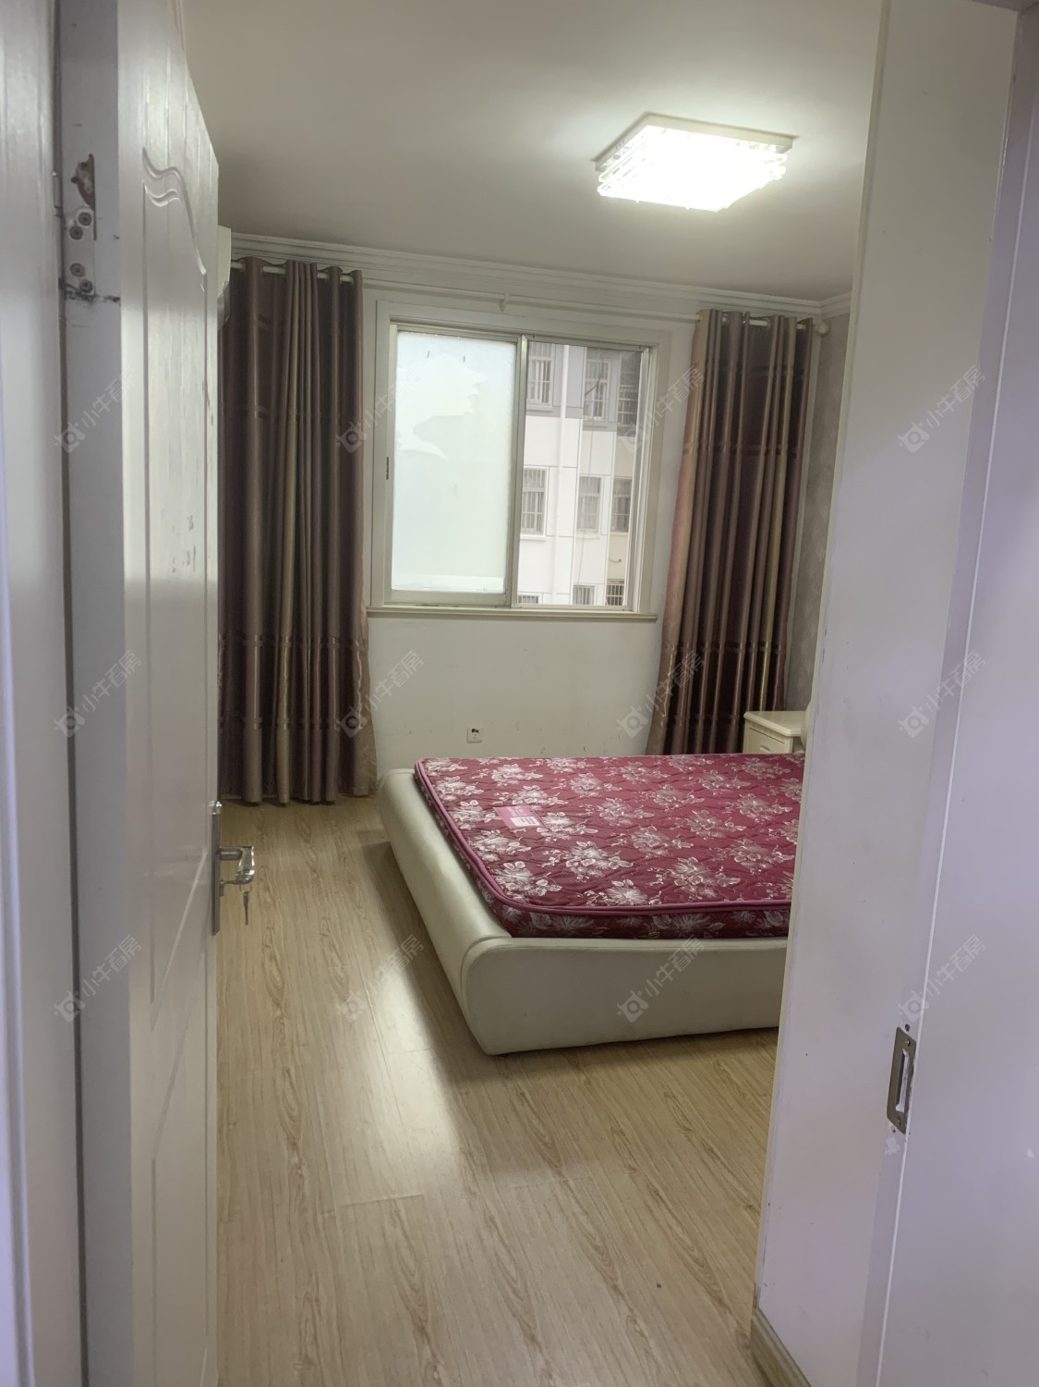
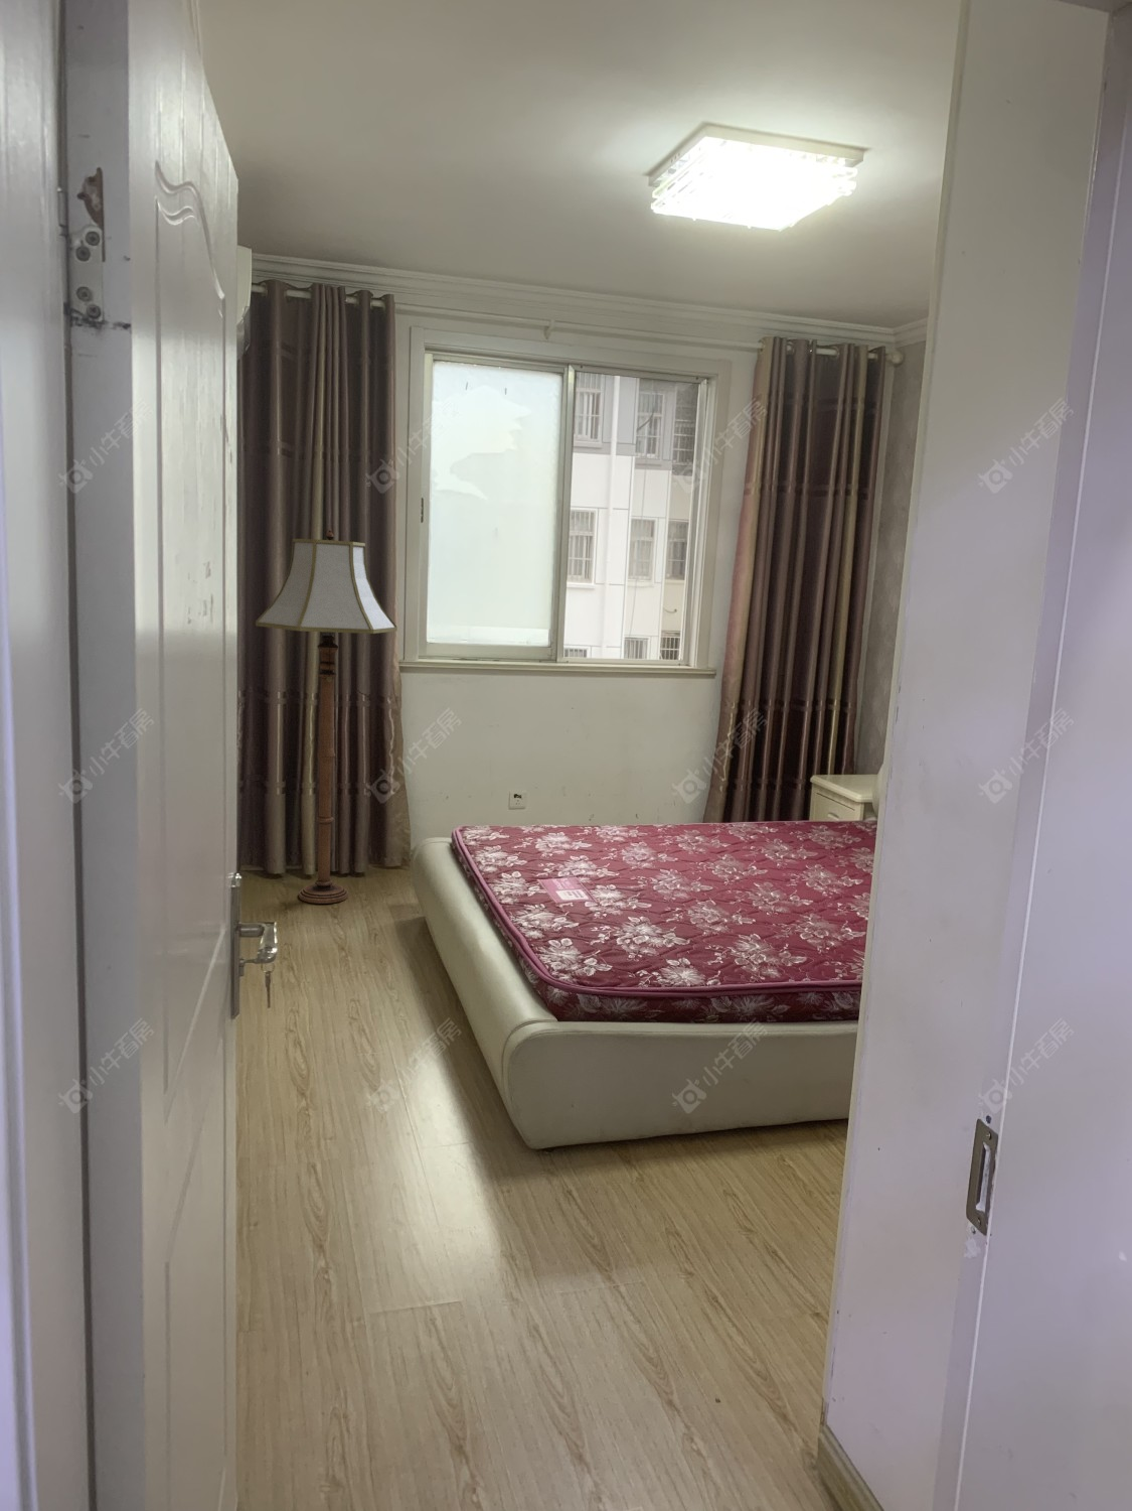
+ floor lamp (326, 717)
